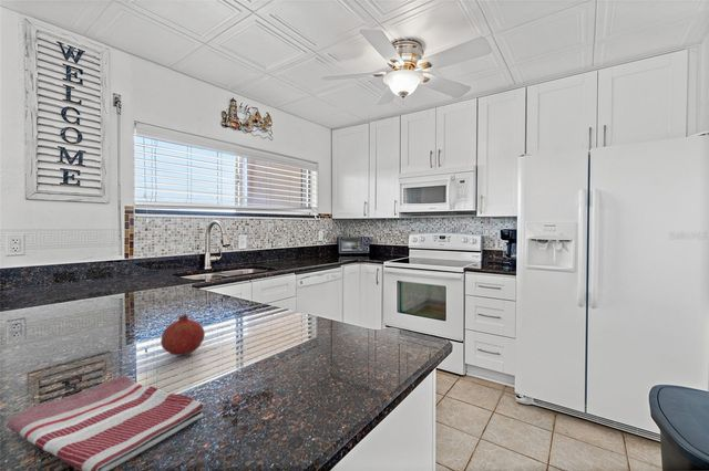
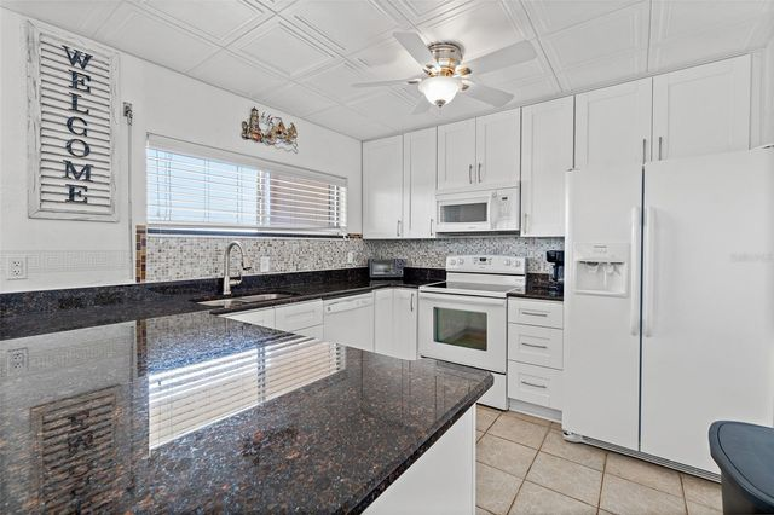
- dish towel (111, 415)
- fruit (183, 333)
